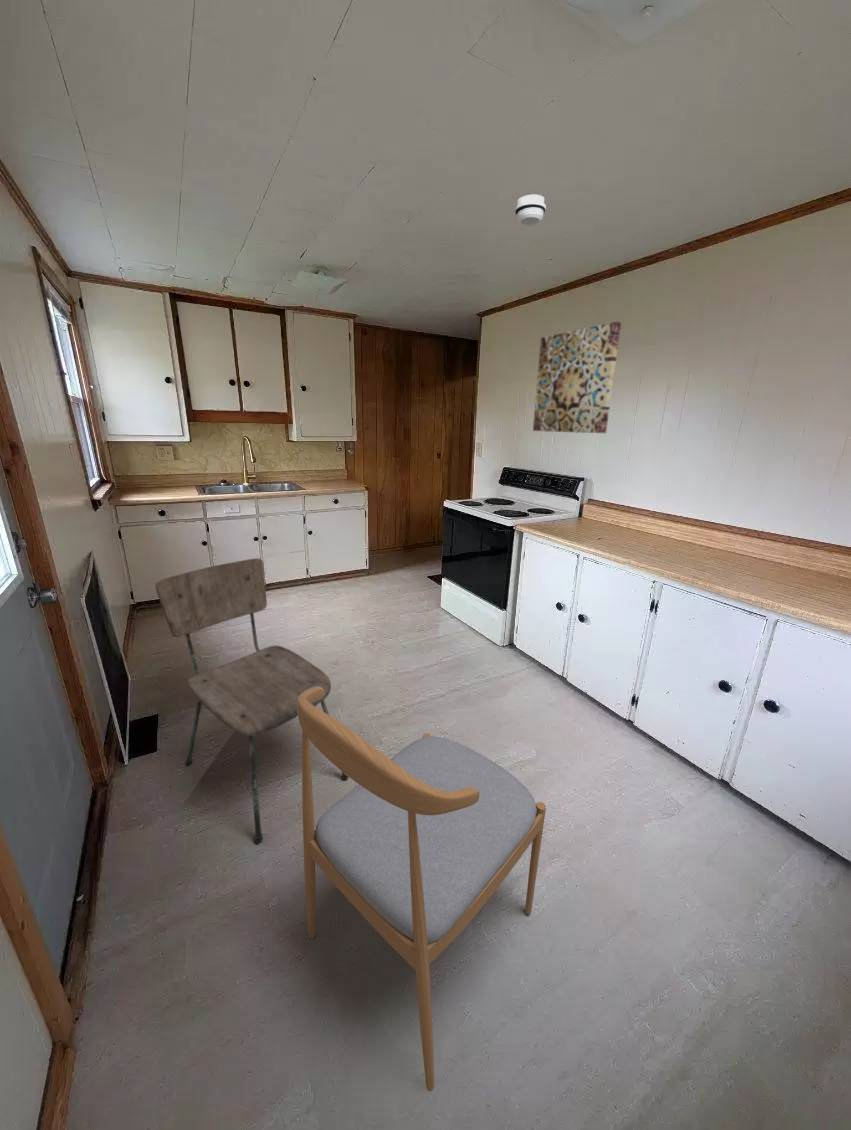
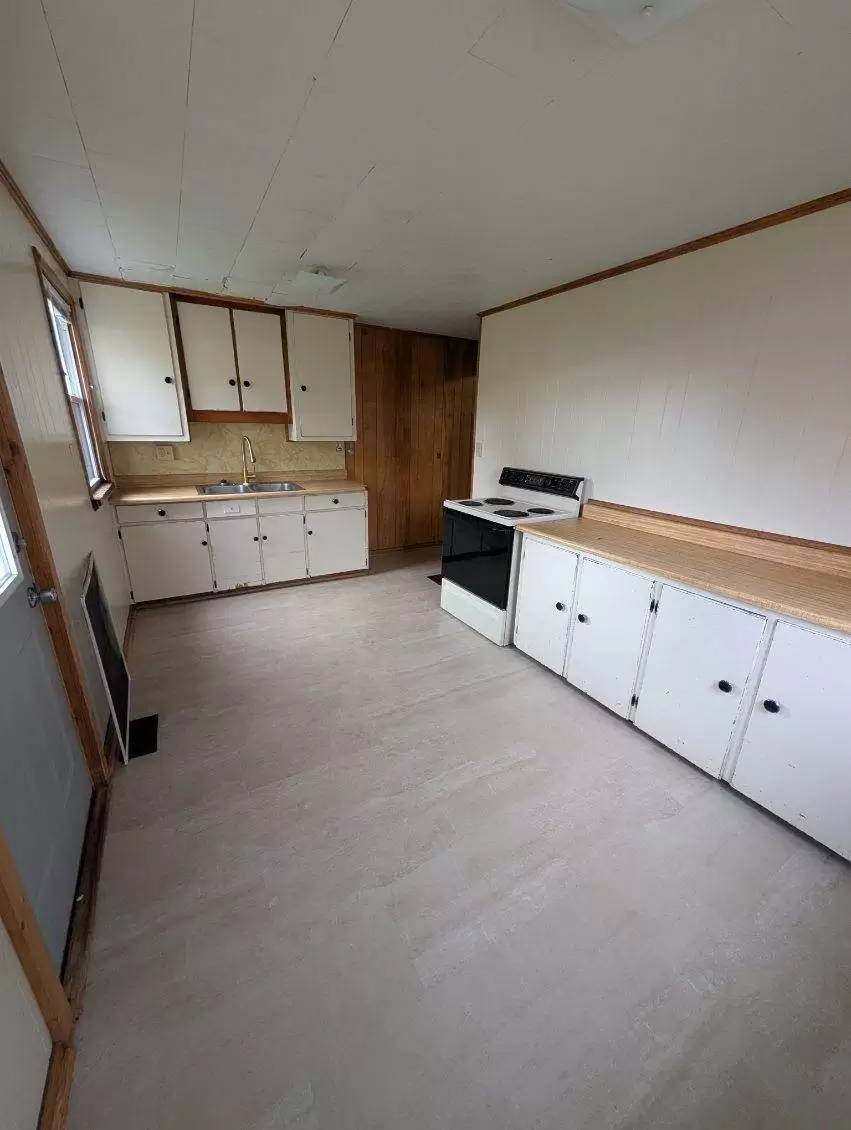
- wall art (572, 383)
- dining chair (257, 683)
- dining chair (429, 814)
- smoke detector (530, 211)
